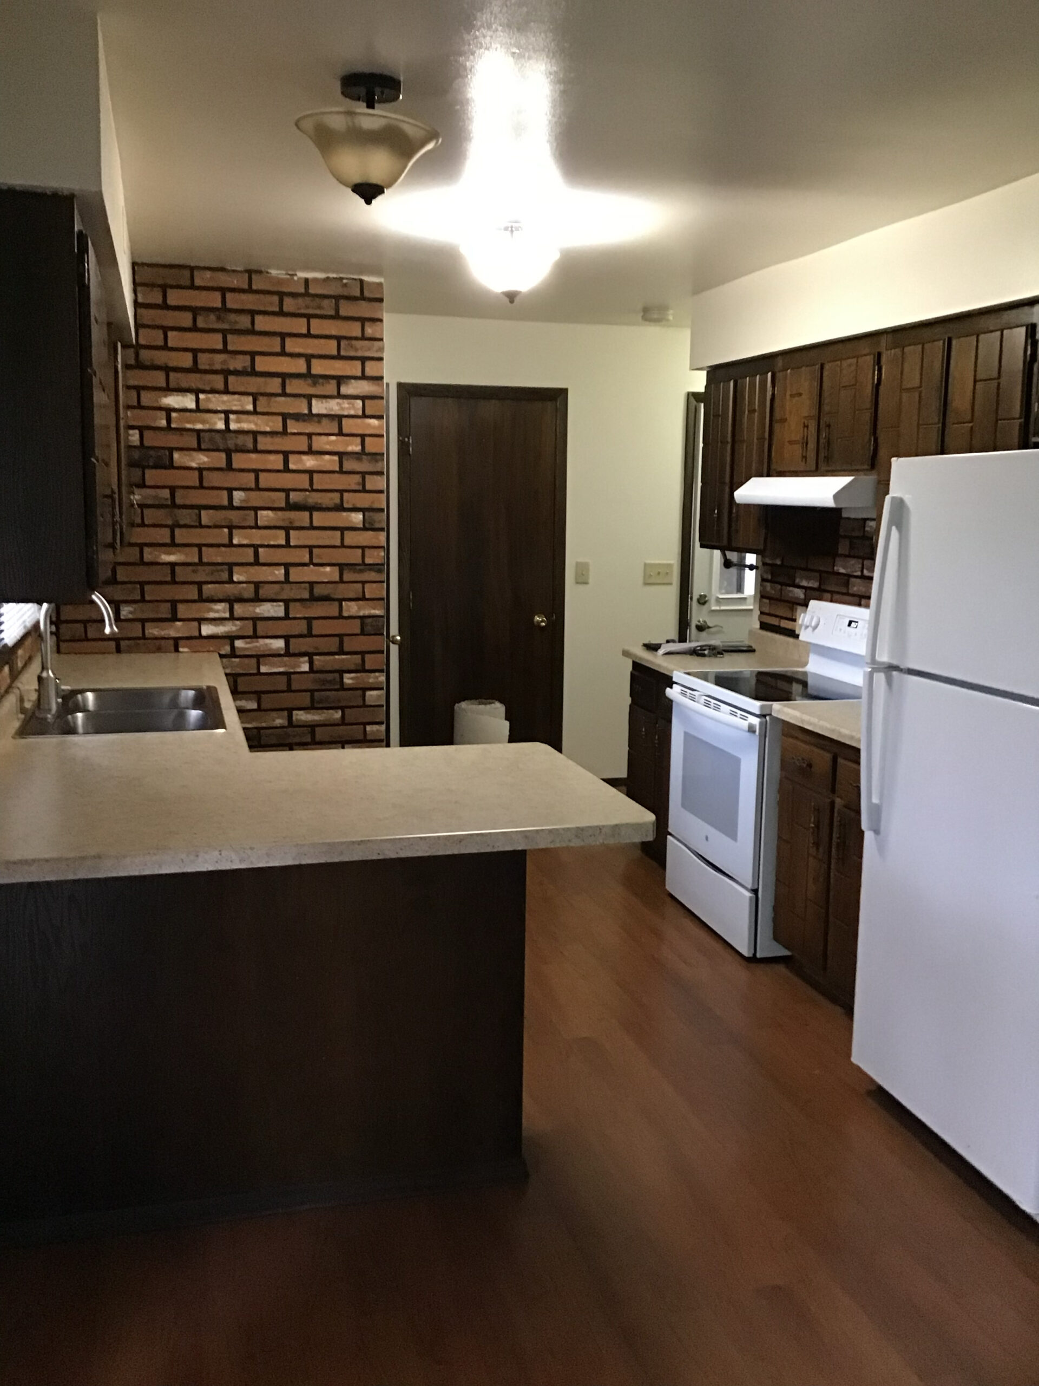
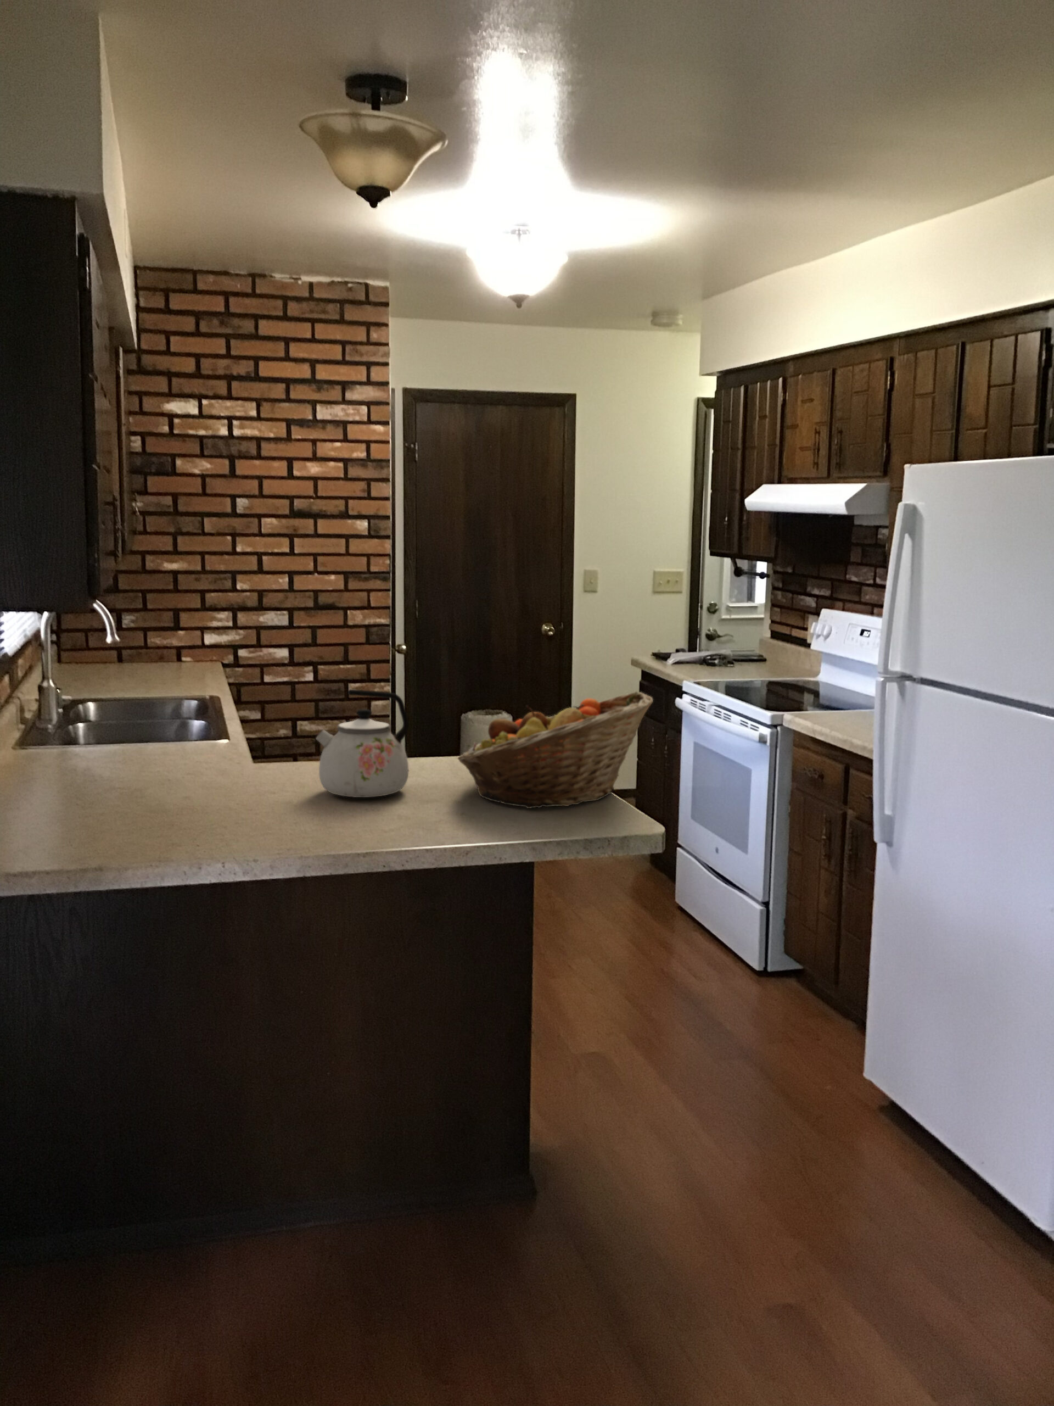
+ fruit basket (557, 743)
+ kettle (363, 742)
